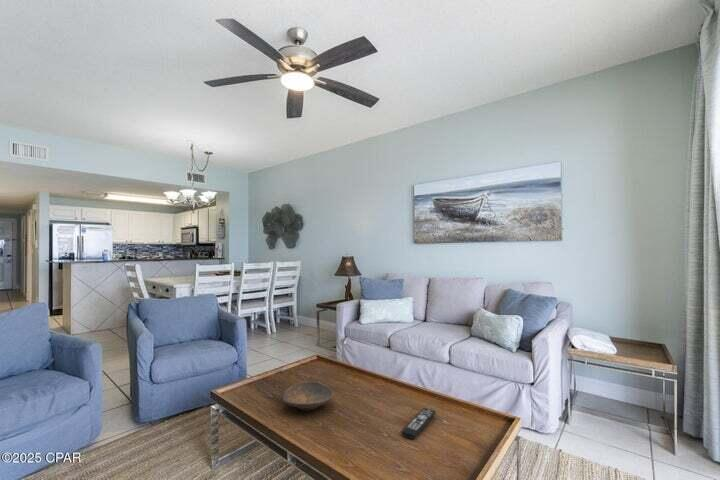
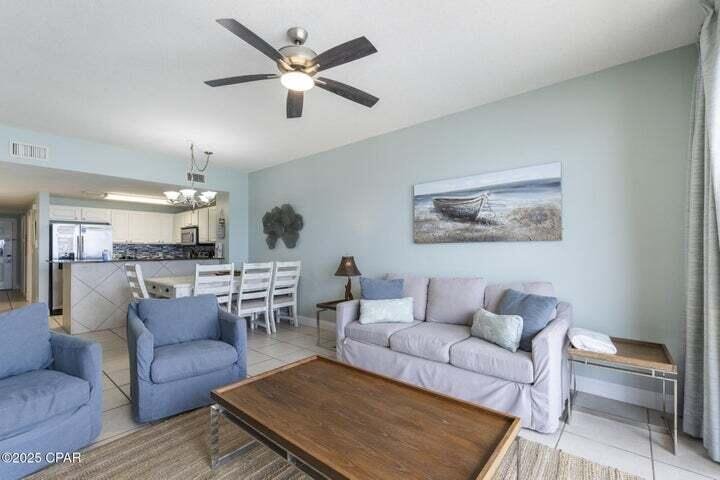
- remote control (419, 422)
- decorative bowl (308, 398)
